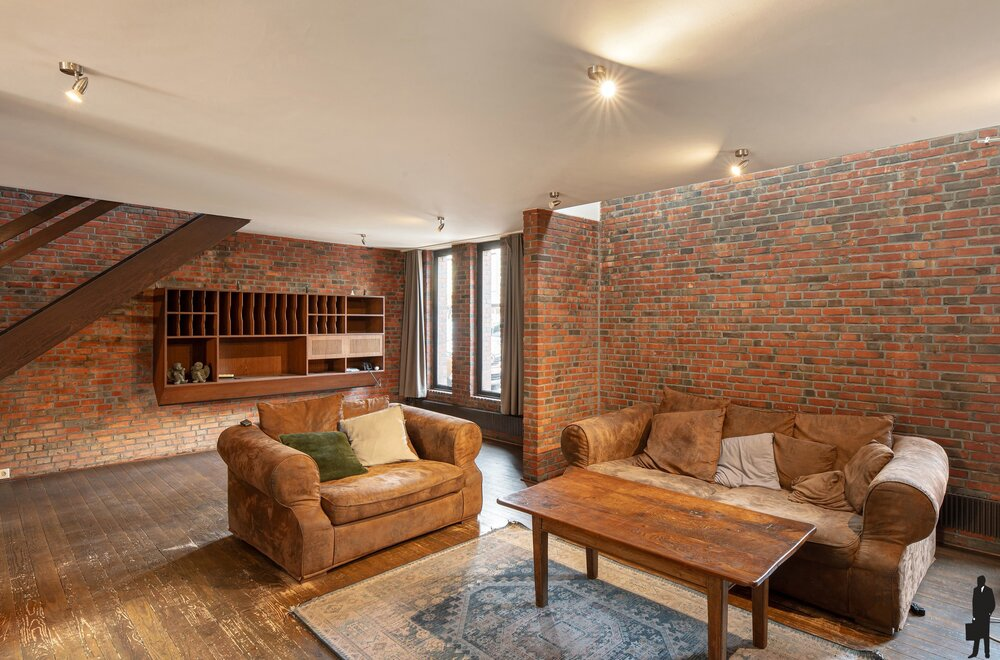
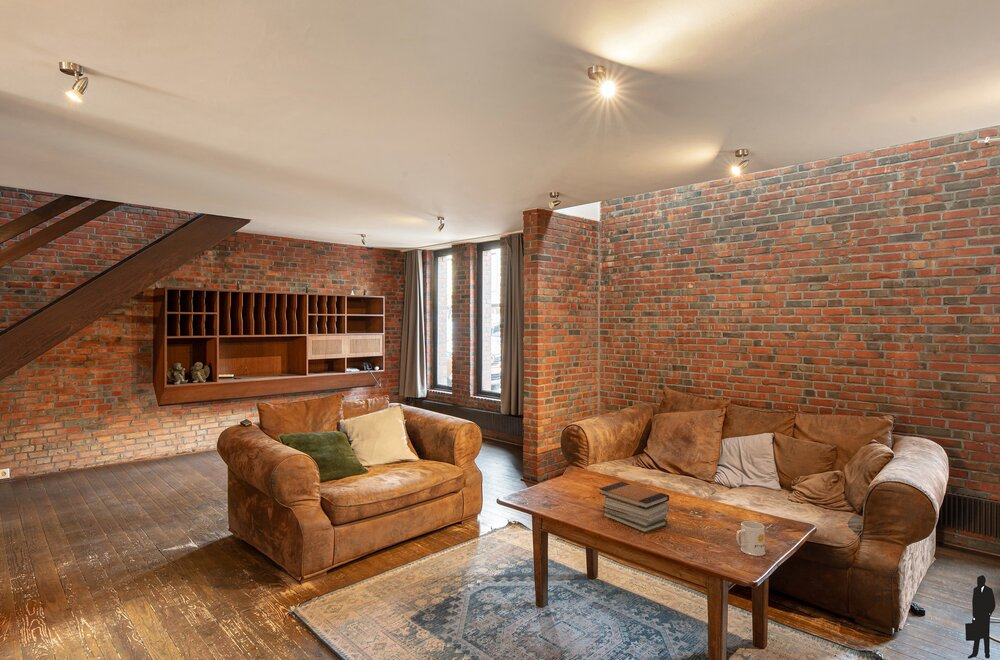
+ mug (750, 538)
+ book stack (634, 506)
